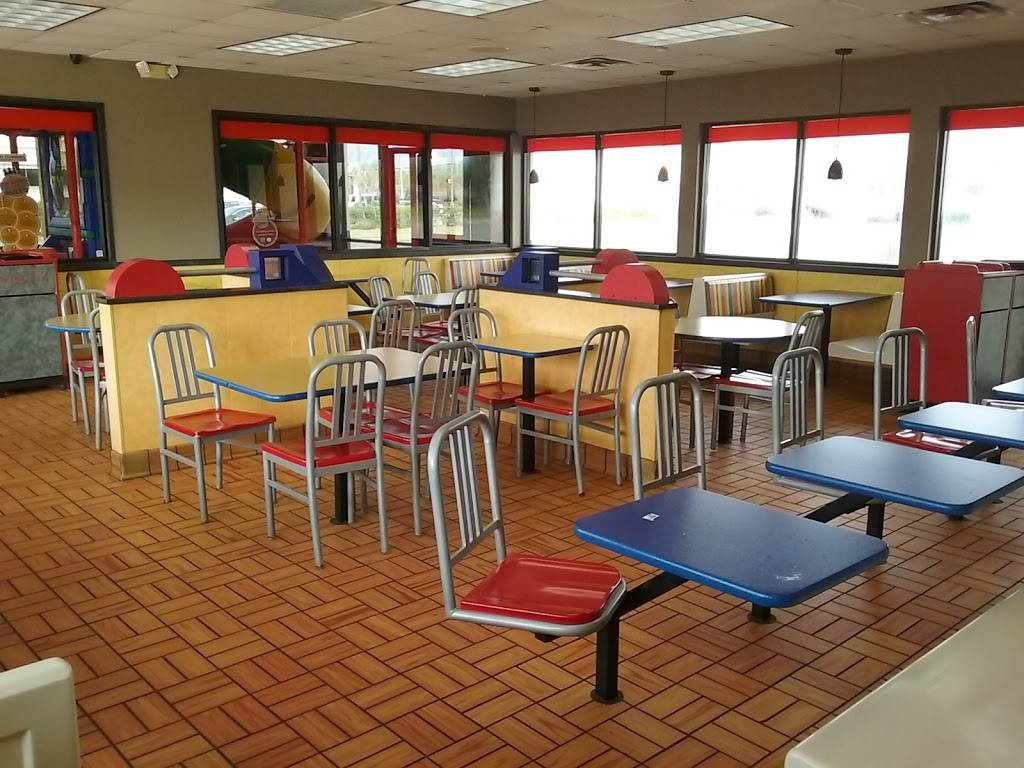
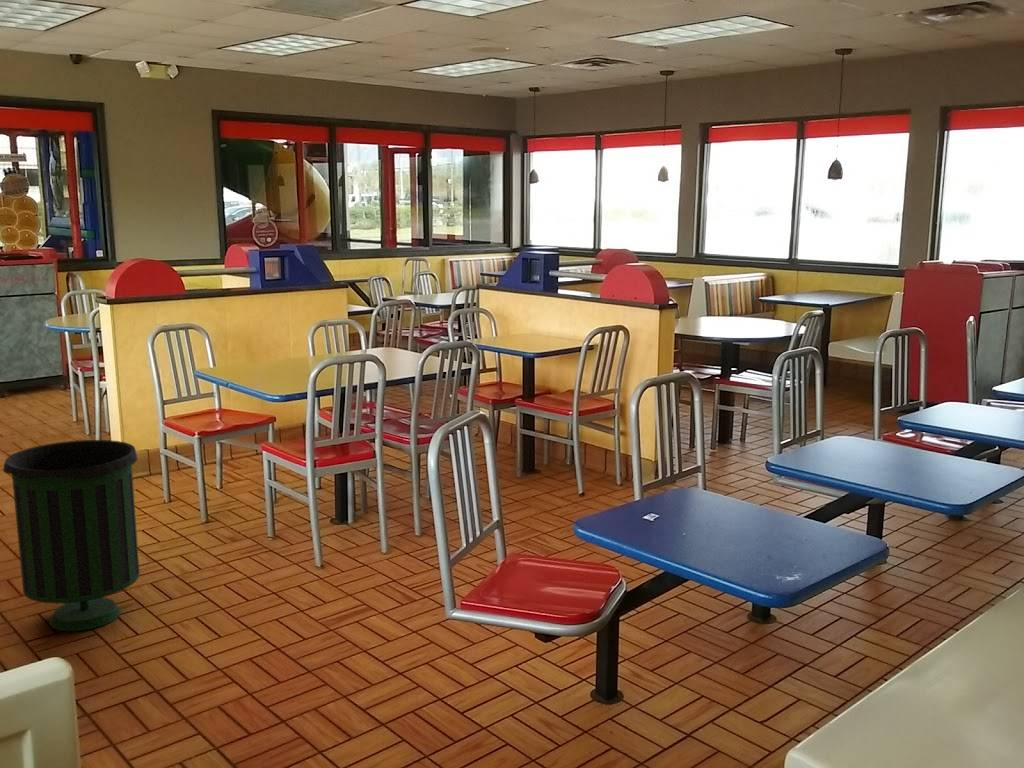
+ trash can (78, 536)
